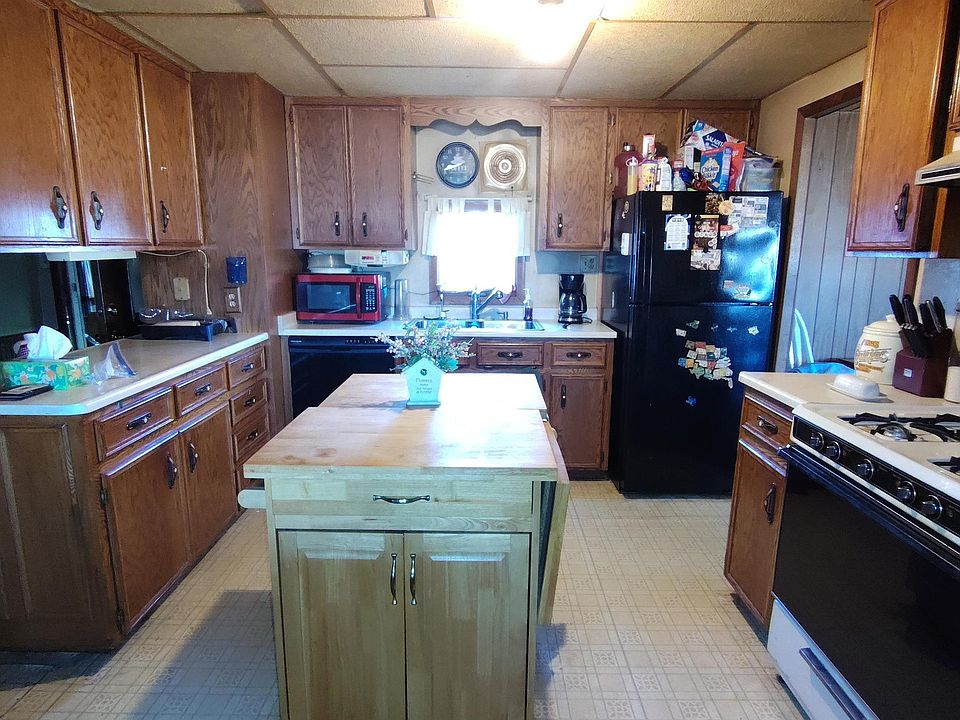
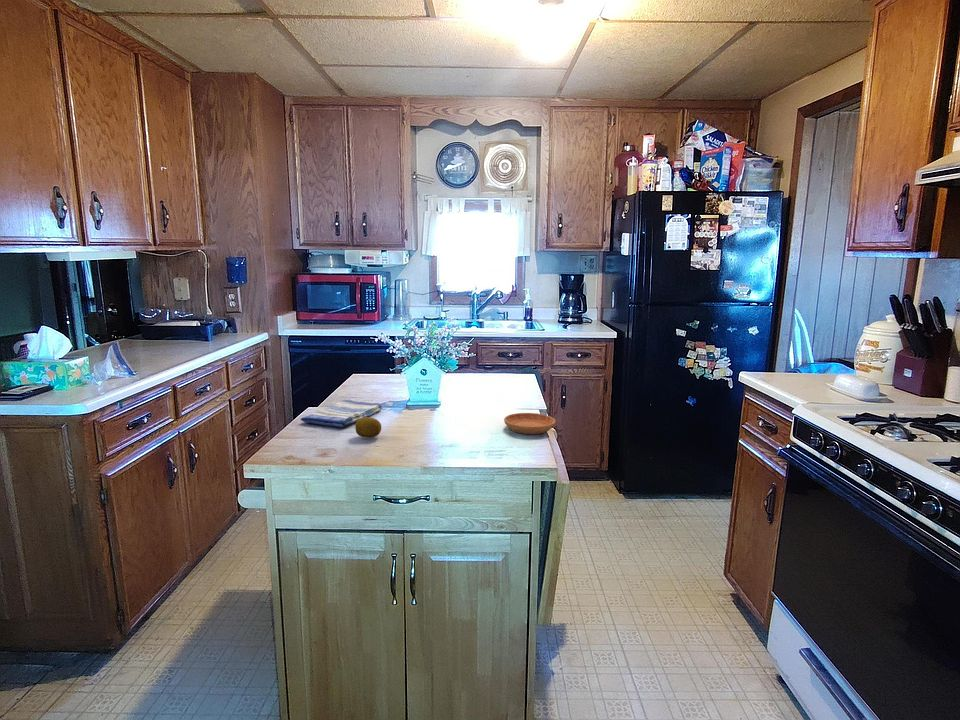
+ fruit (368, 427)
+ dish towel (343, 412)
+ saucer (529, 423)
